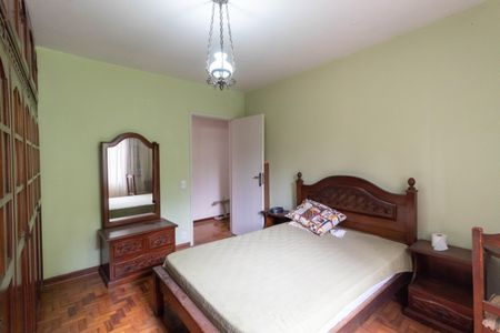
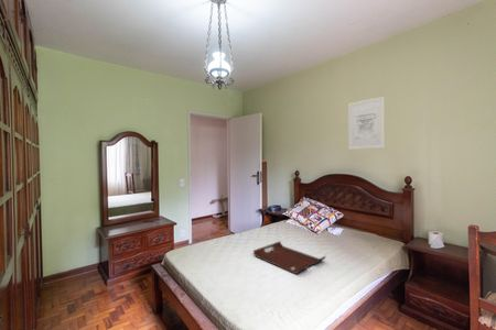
+ serving tray (288, 255)
+ wall art (365, 124)
